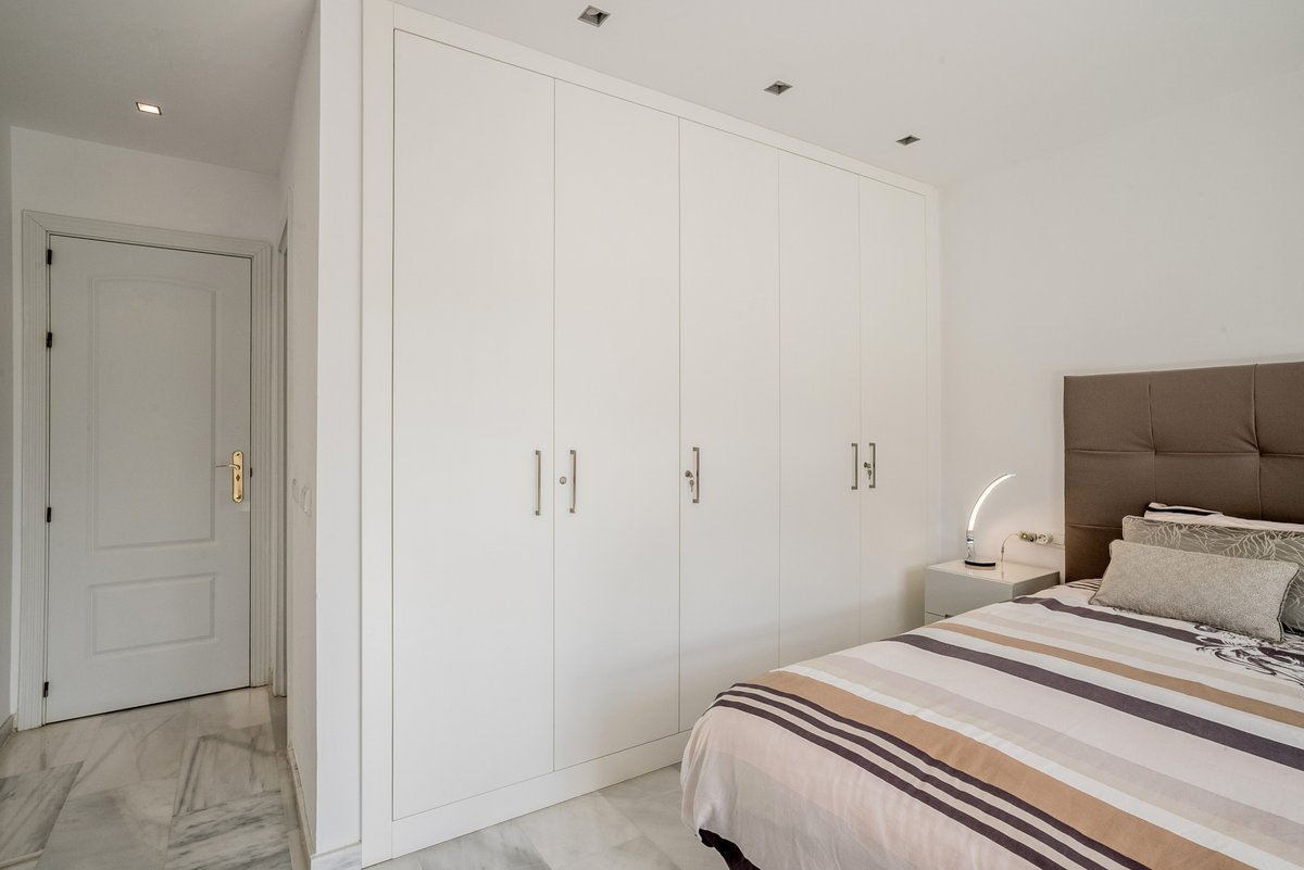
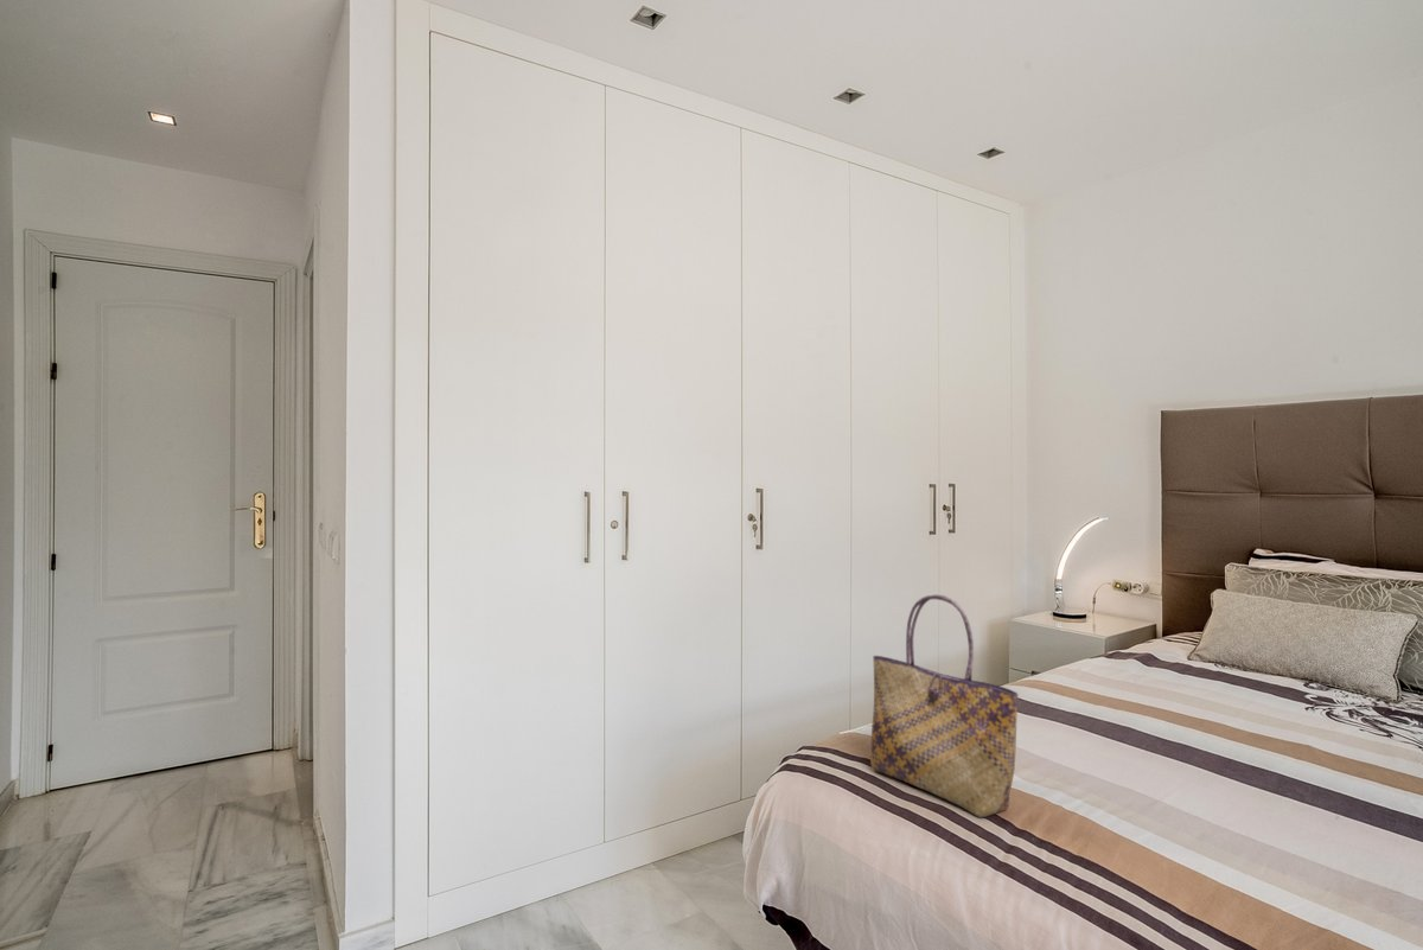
+ tote bag (934, 691)
